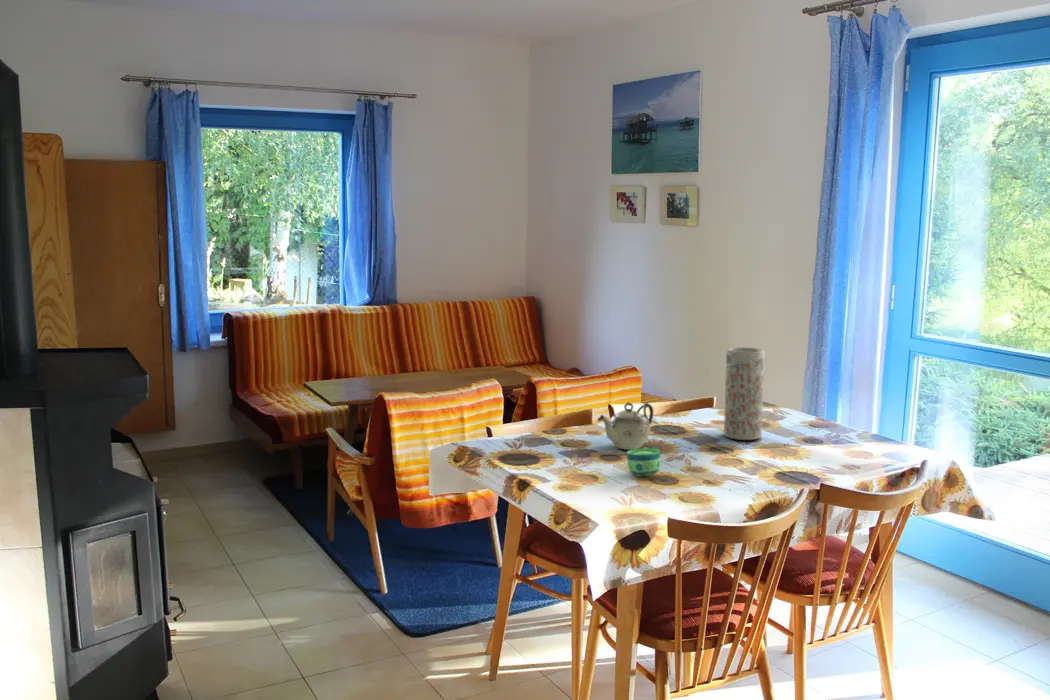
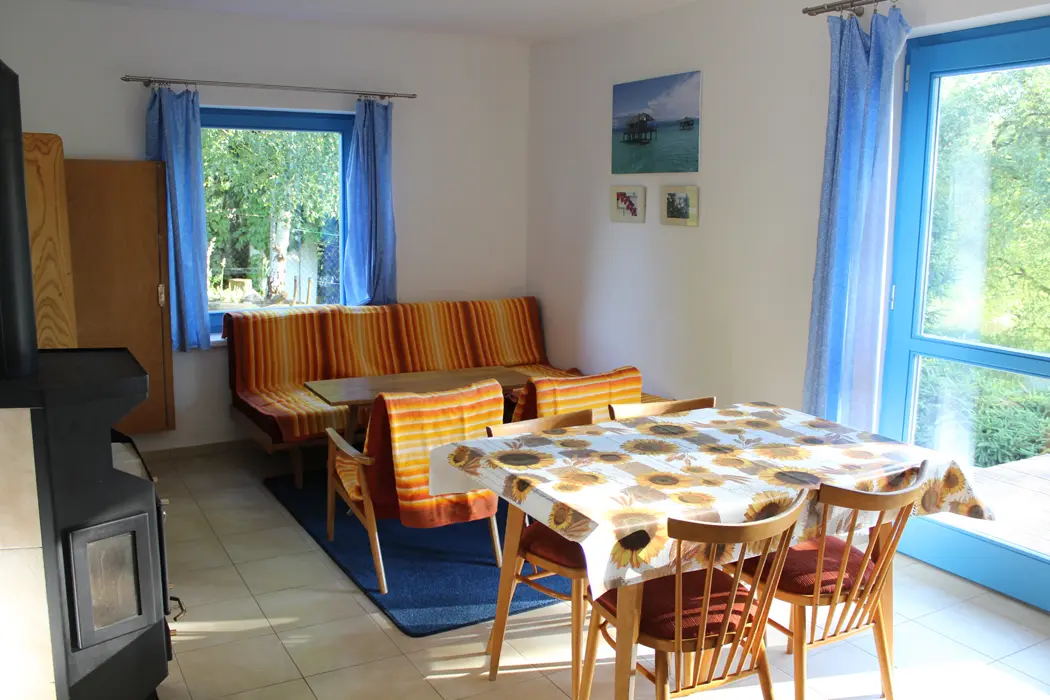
- teapot (625, 425)
- cup (642, 461)
- vase (744, 393)
